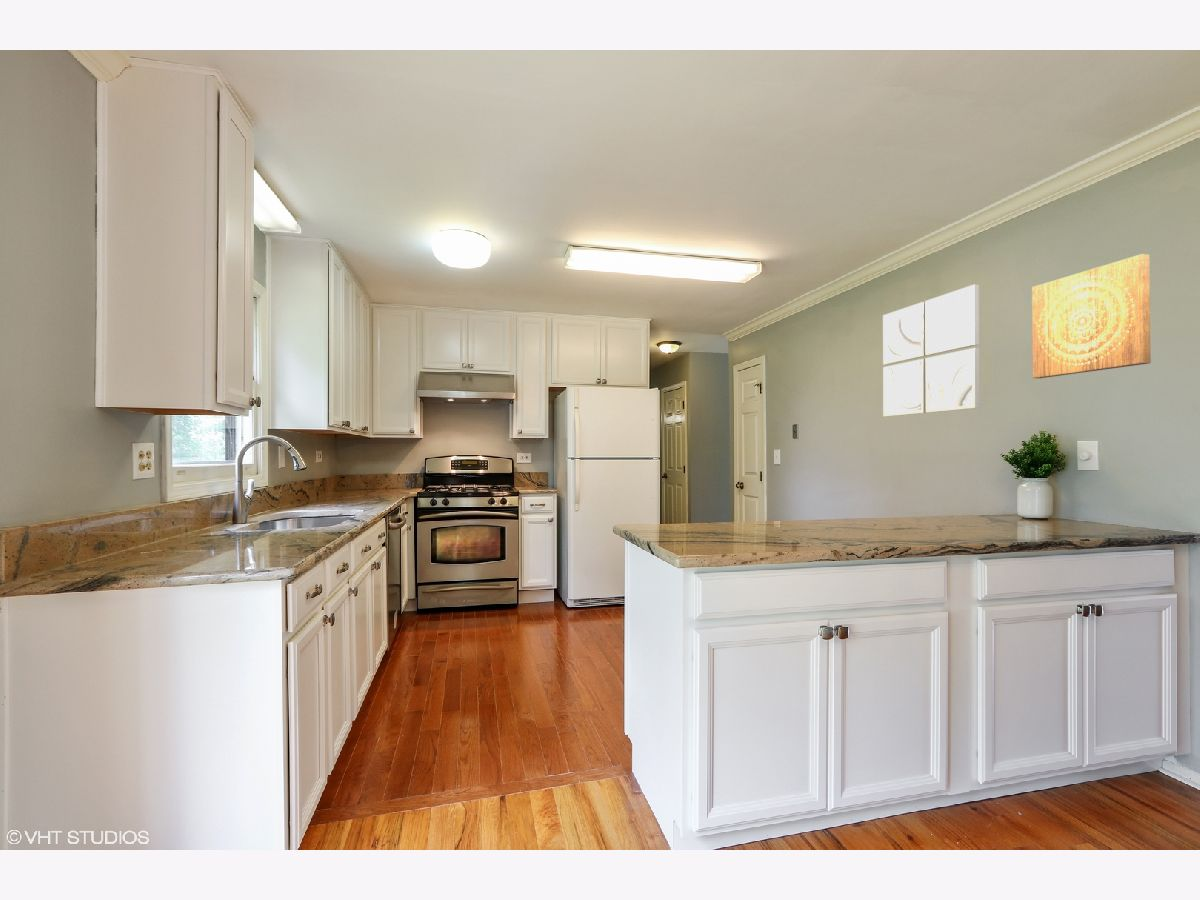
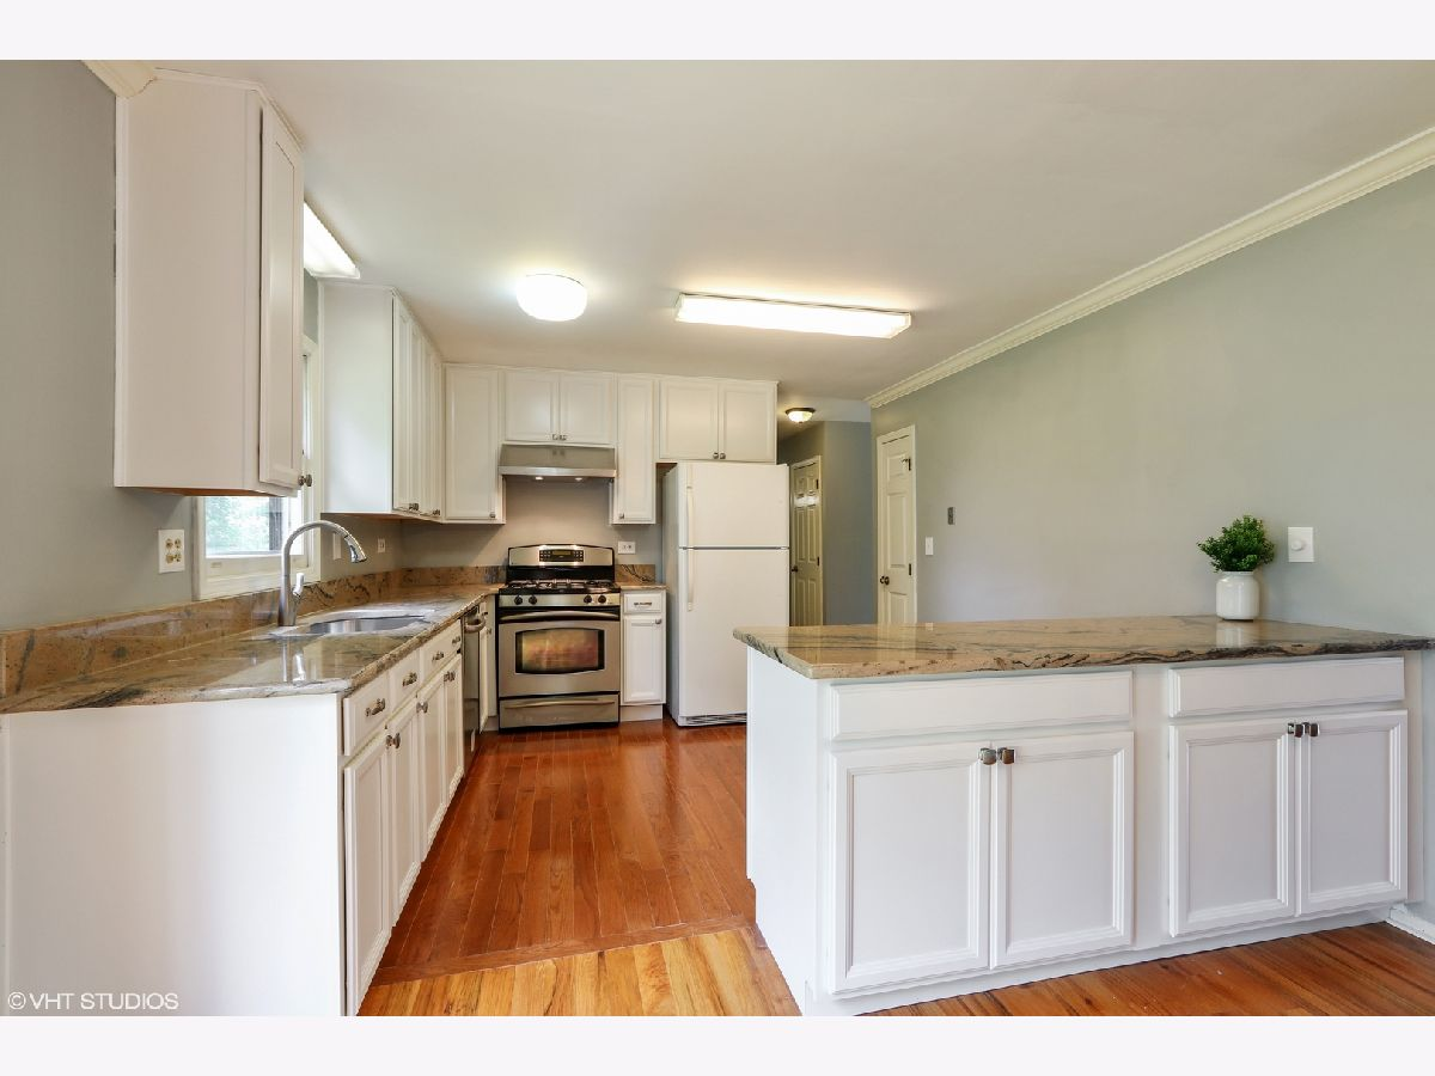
- wall art (1085, 321)
- wall art (926, 358)
